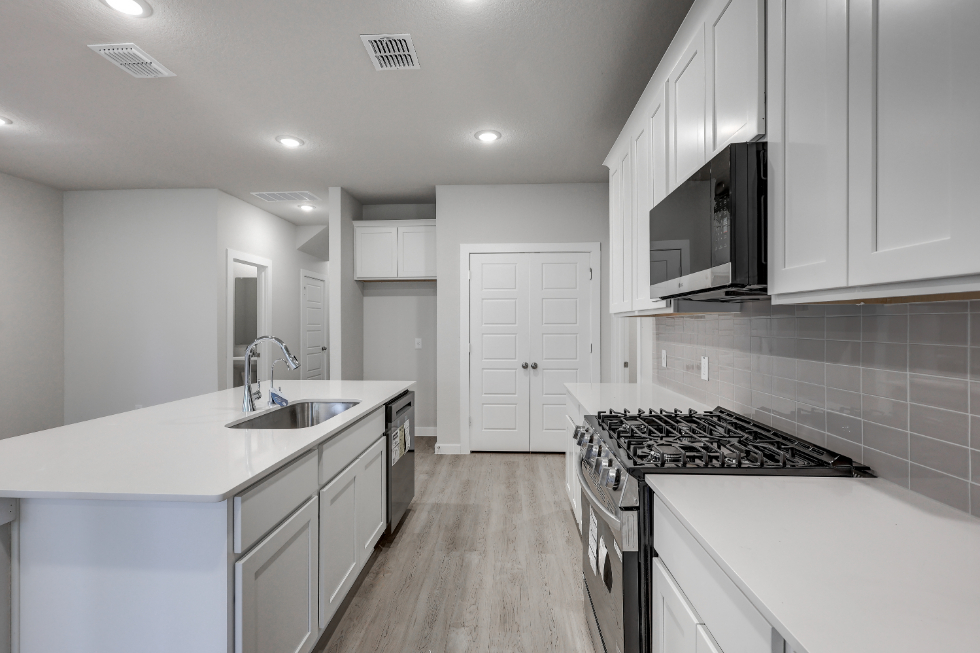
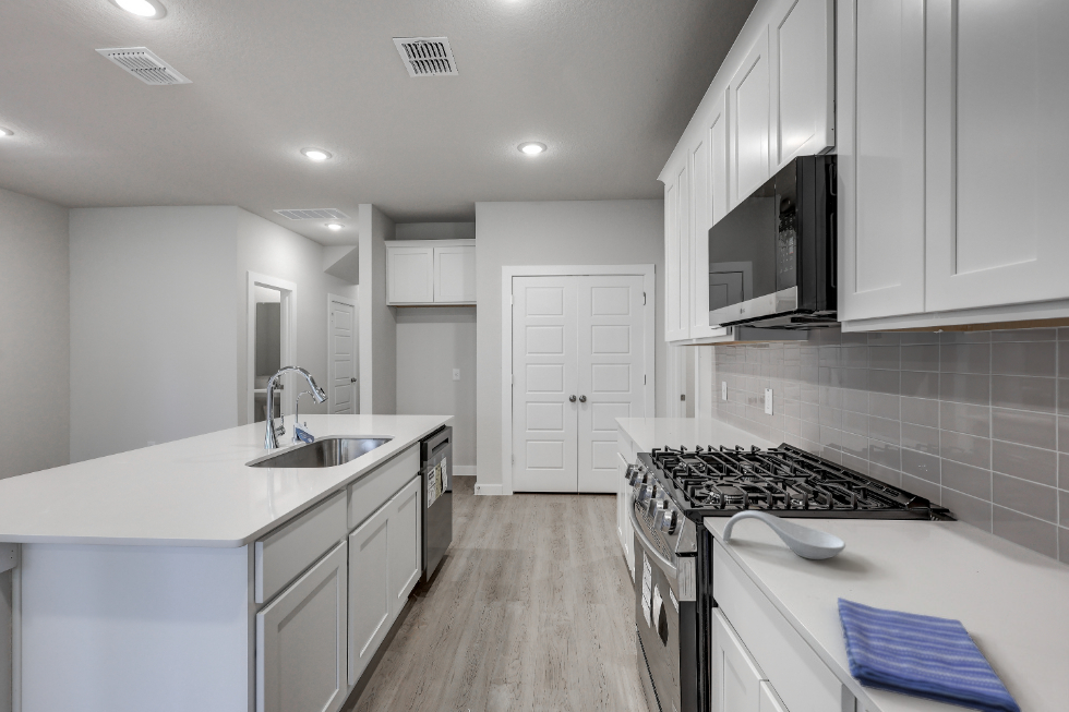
+ spoon rest (781, 532)
+ dish towel (912, 645)
